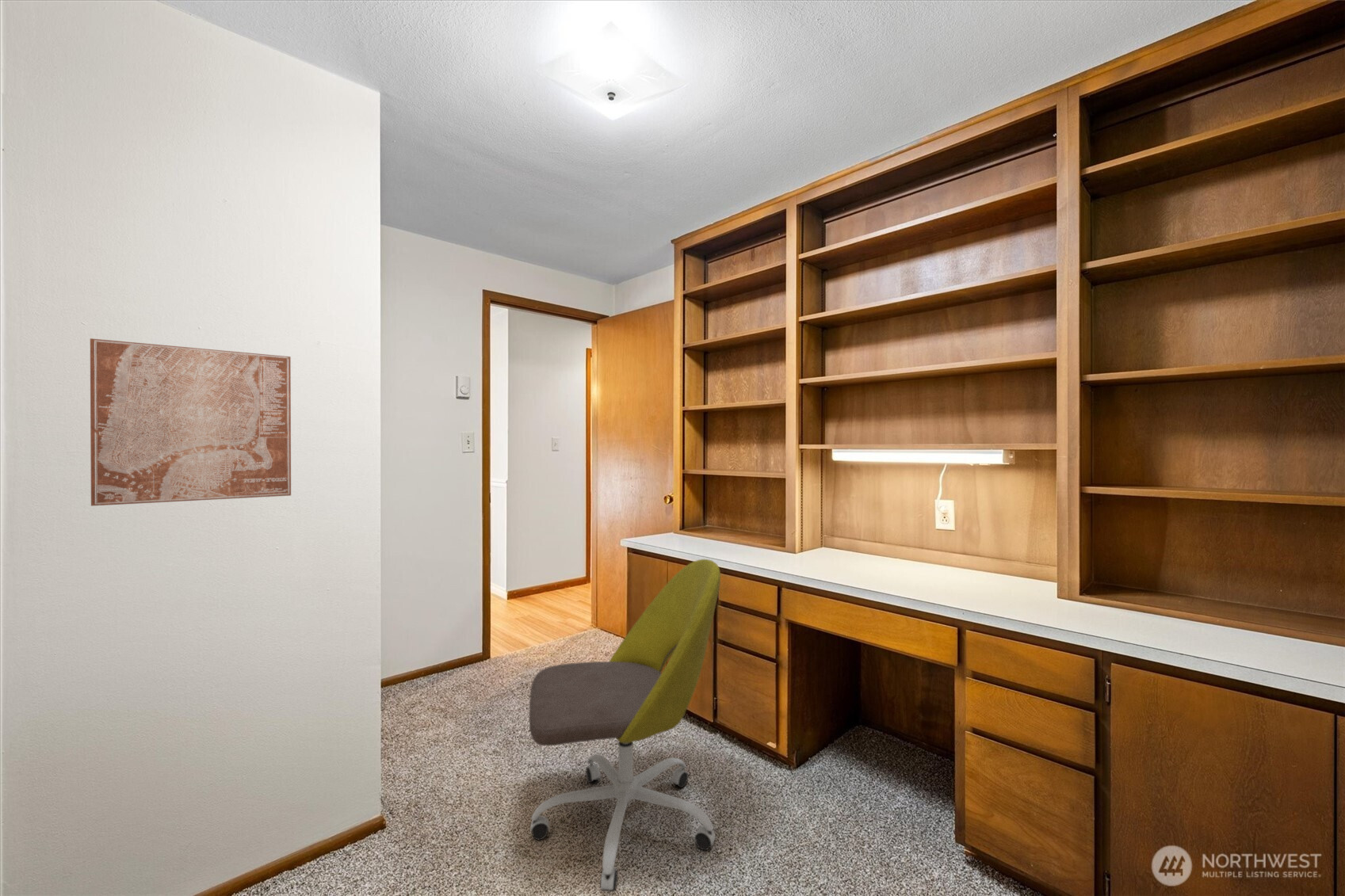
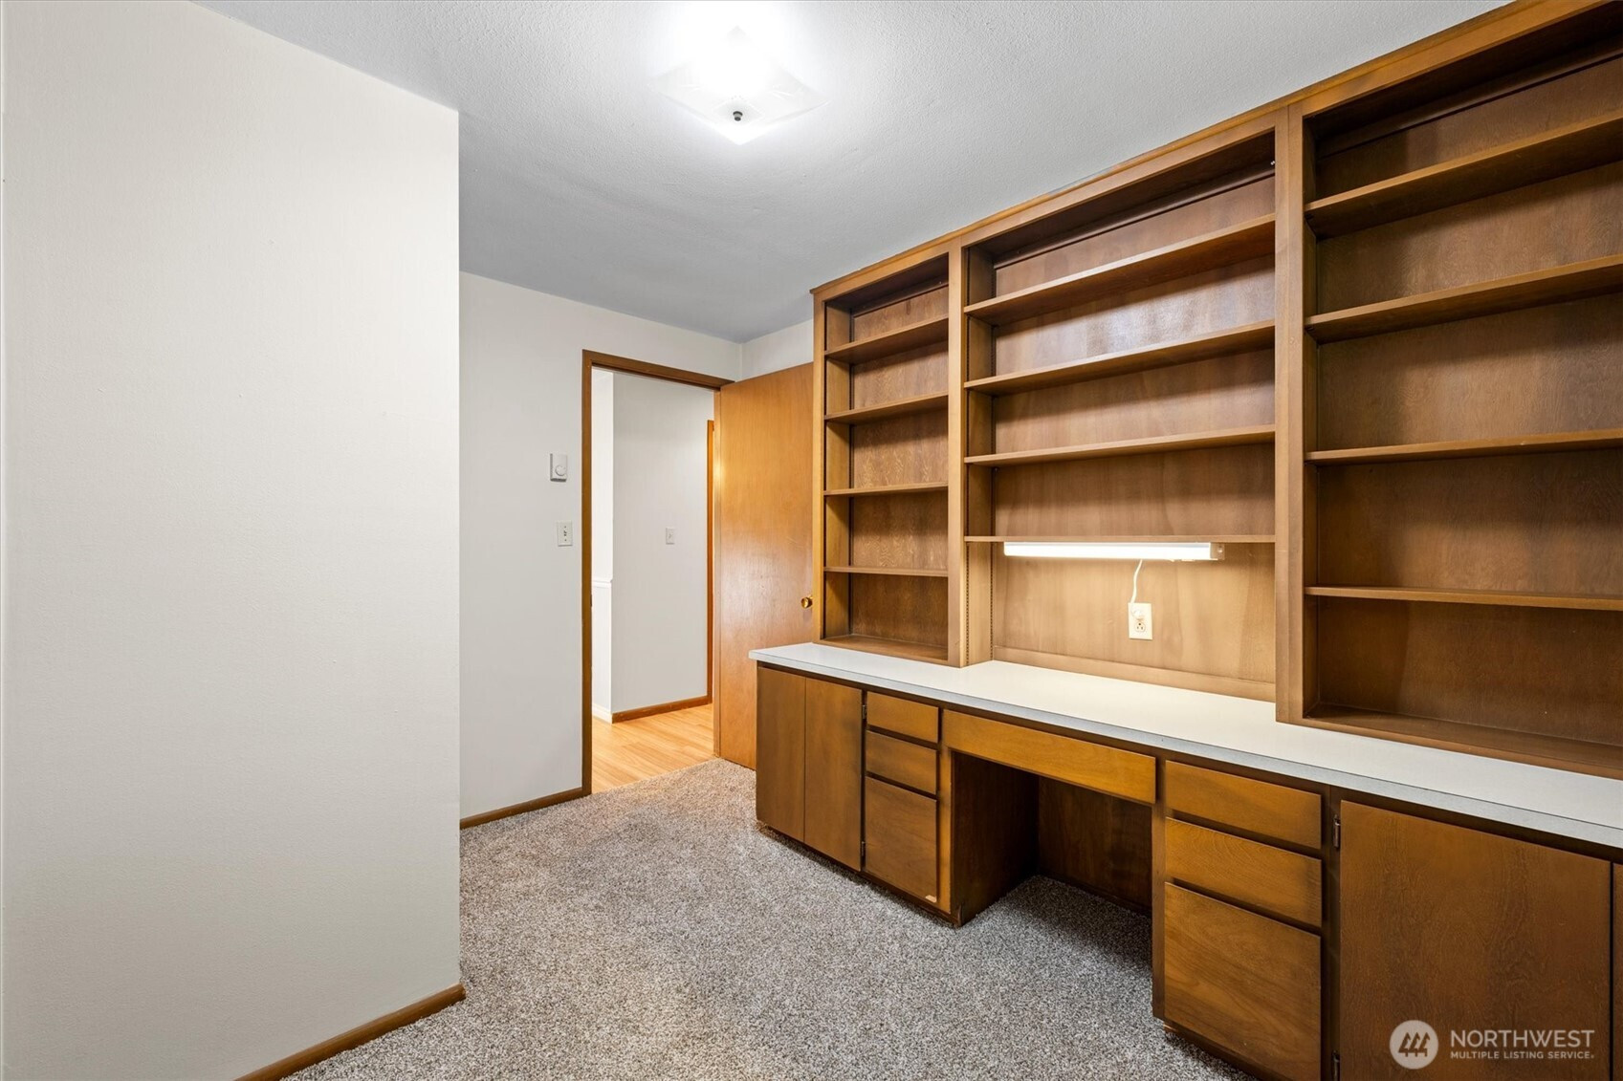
- office chair (616, 695)
- wall art (199, 424)
